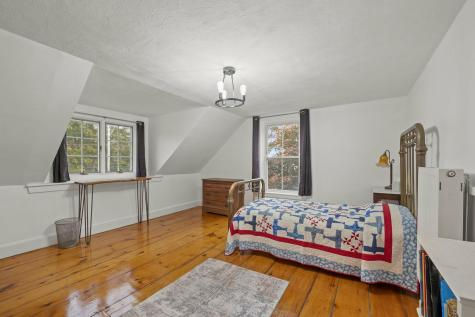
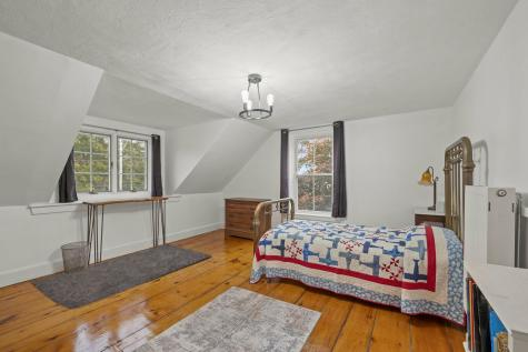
+ rug (132, 266)
